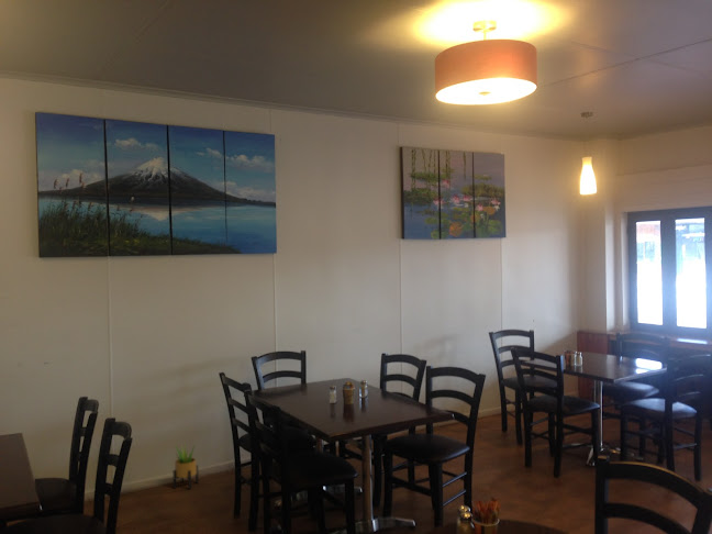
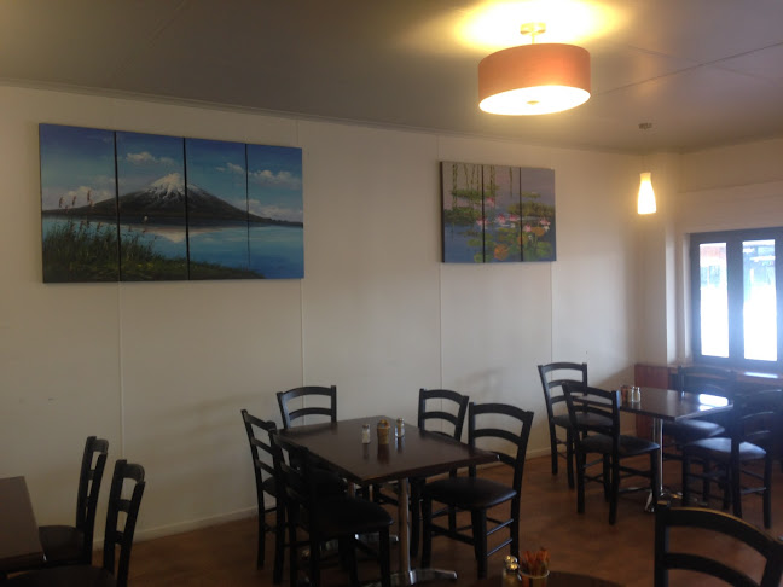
- potted plant (185, 464)
